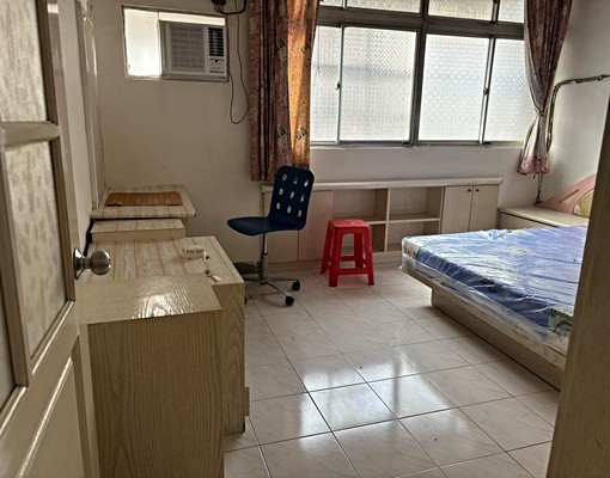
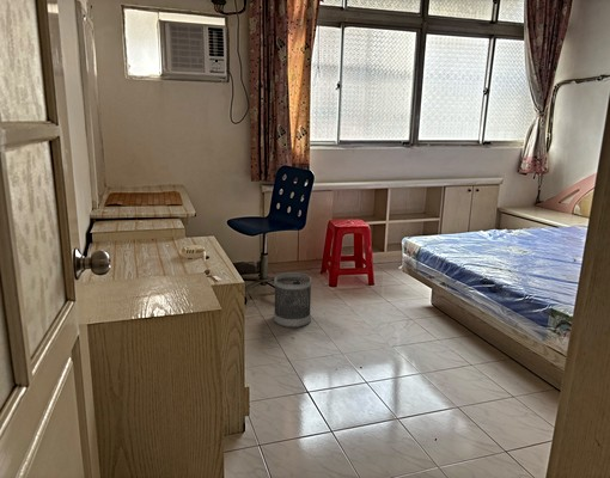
+ wastebasket (292, 299)
